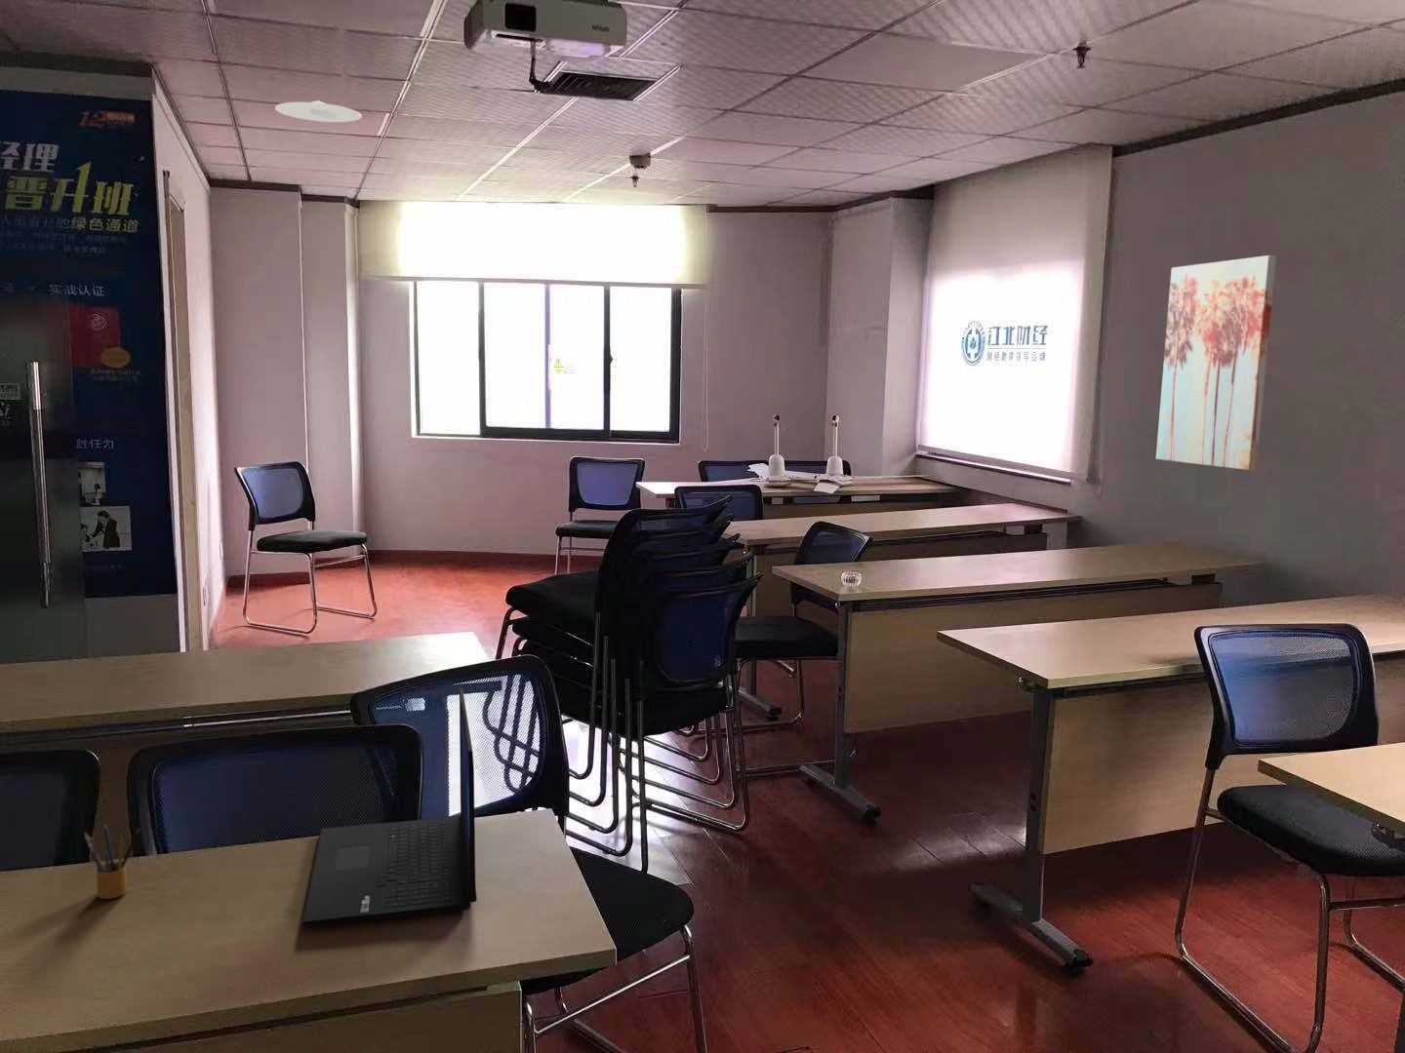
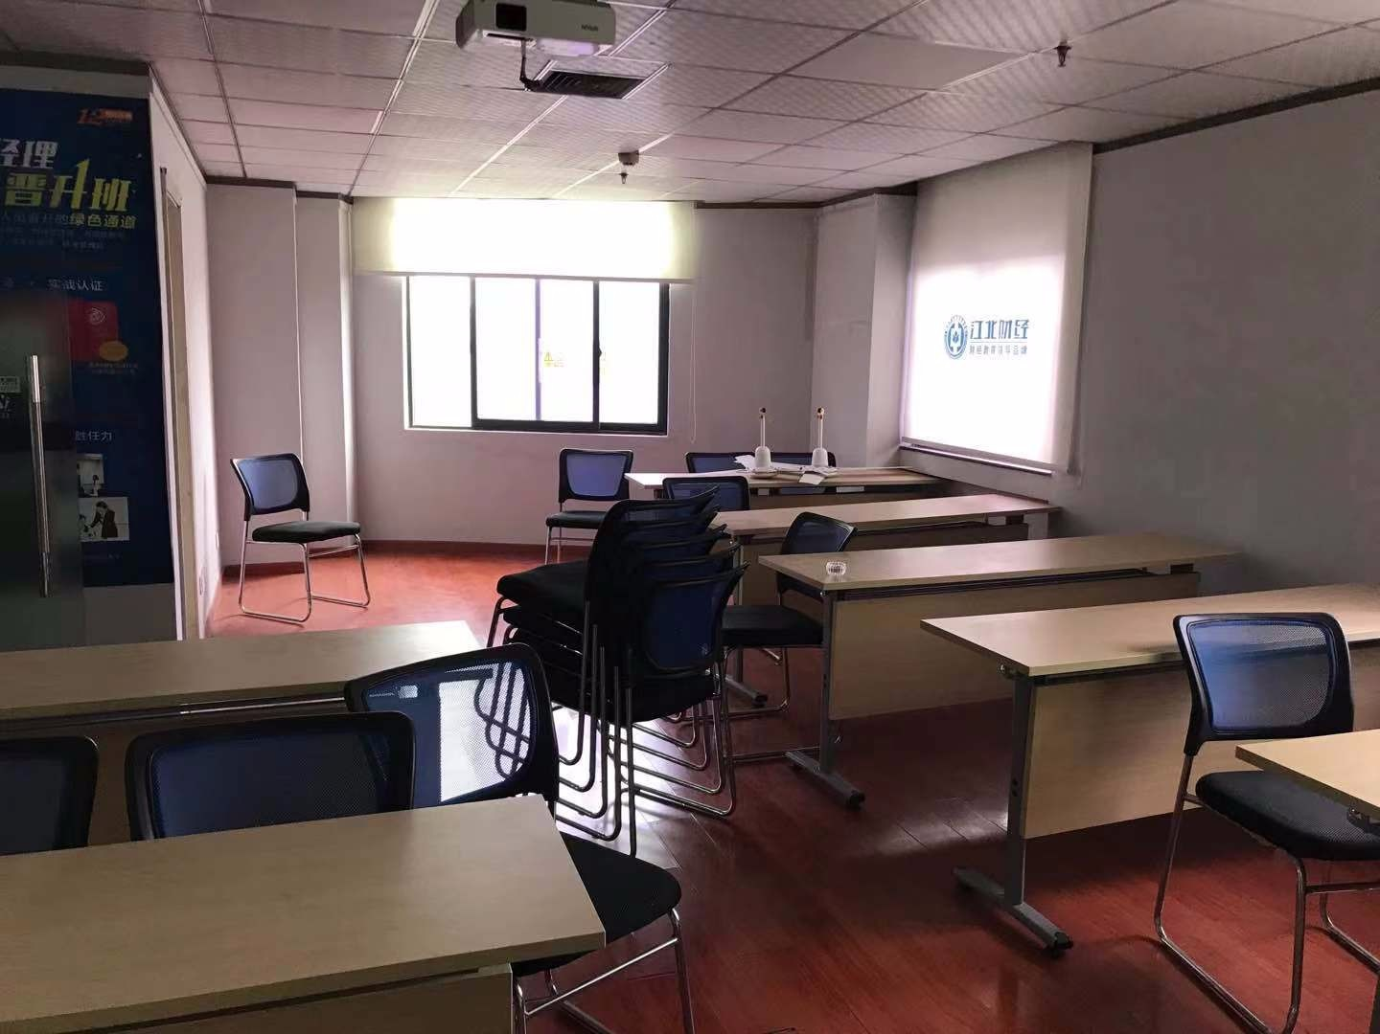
- laptop (392, 822)
- pencil box (112, 859)
- recessed light (319, 107)
- wall art (1211, 364)
